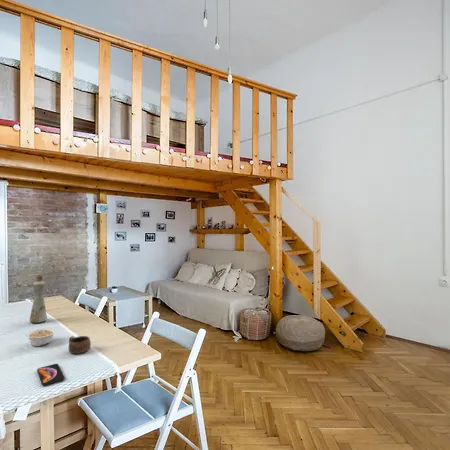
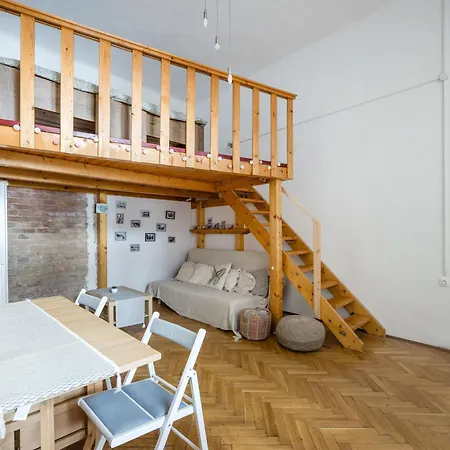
- cup (78, 343)
- bottle (38, 297)
- legume (41, 337)
- smartphone (50, 373)
